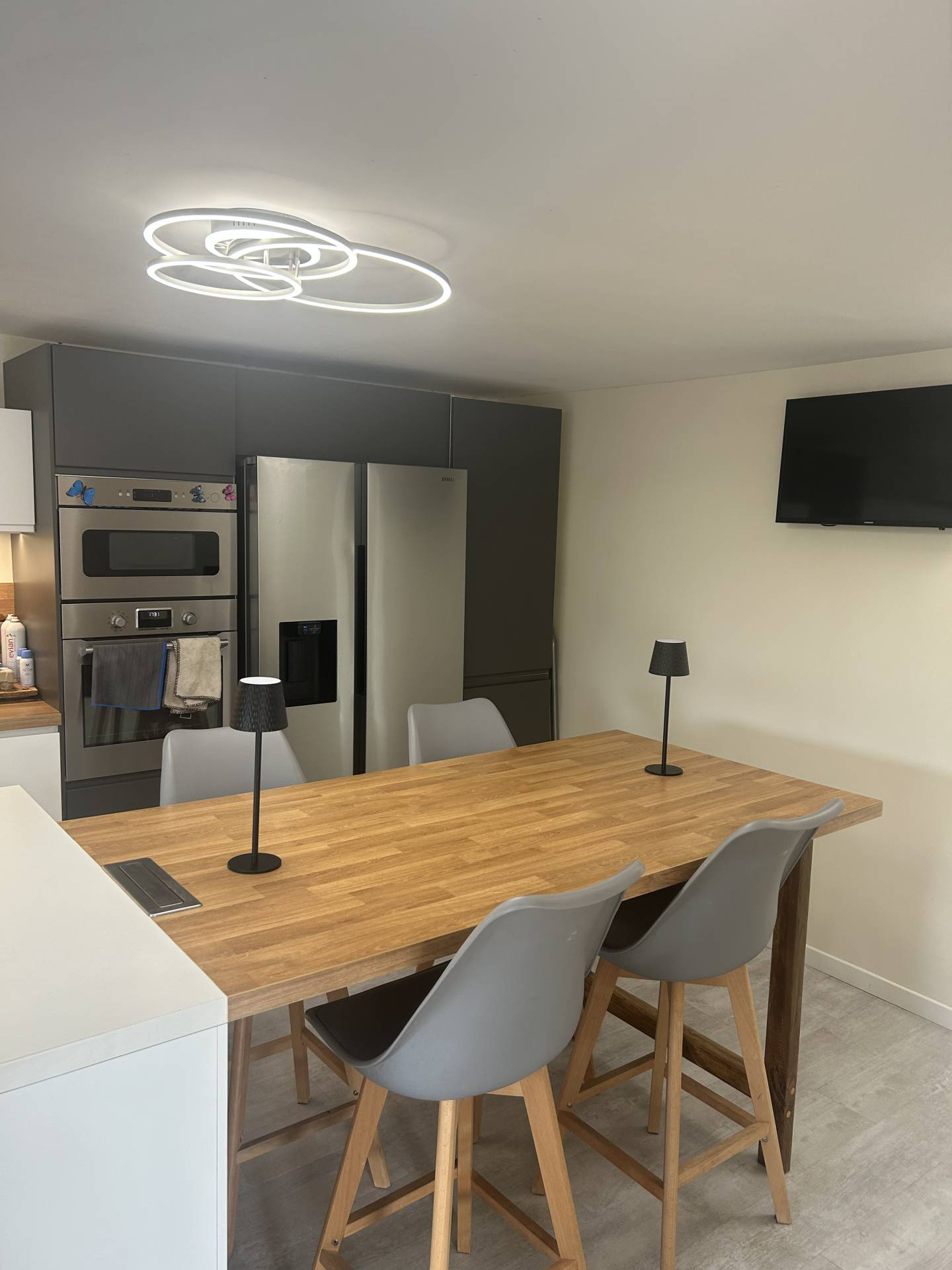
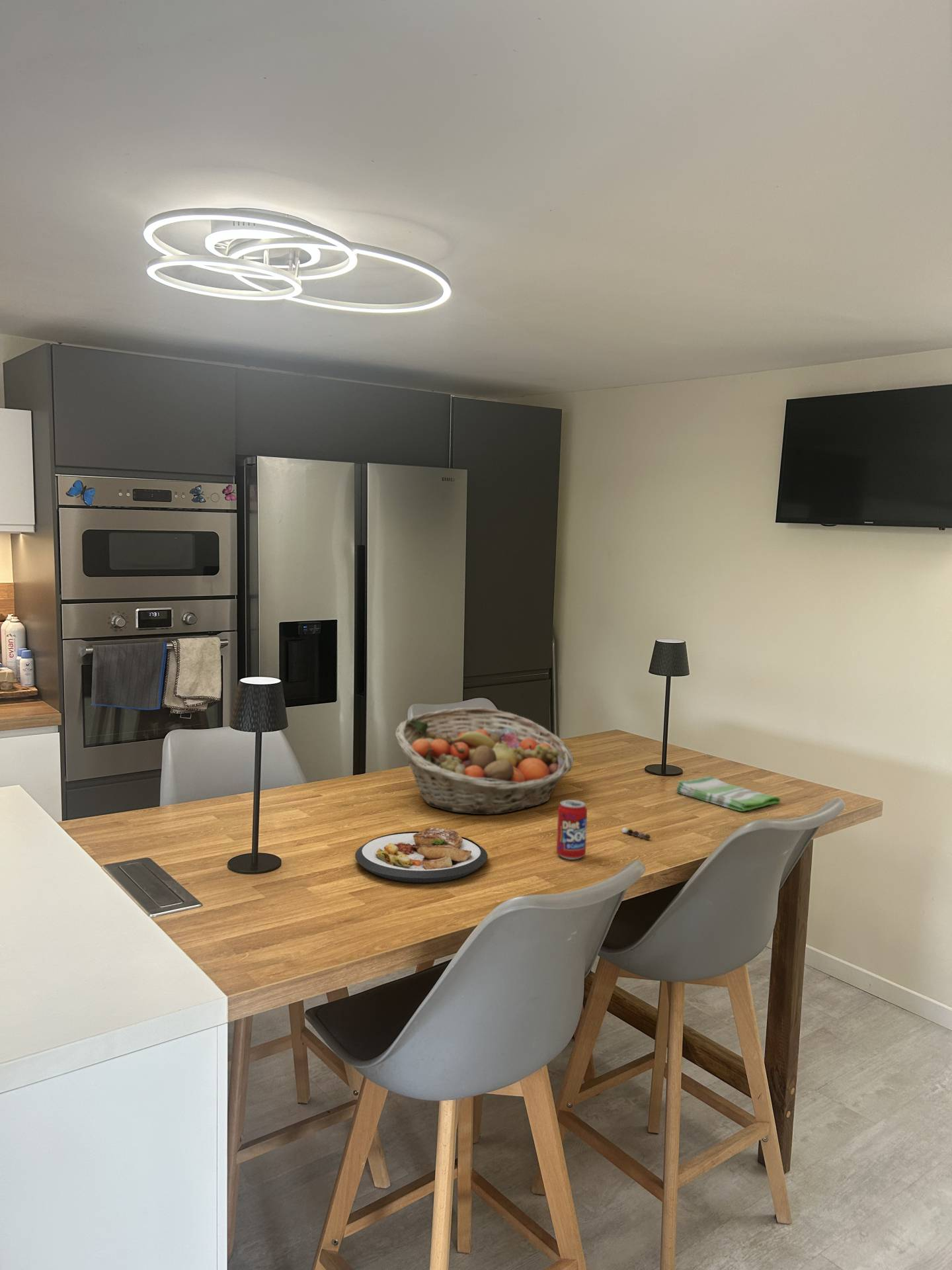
+ pepper shaker (635, 833)
+ plate (421, 851)
+ beverage can (572, 829)
+ fruit basket (485, 758)
+ dish towel (727, 792)
